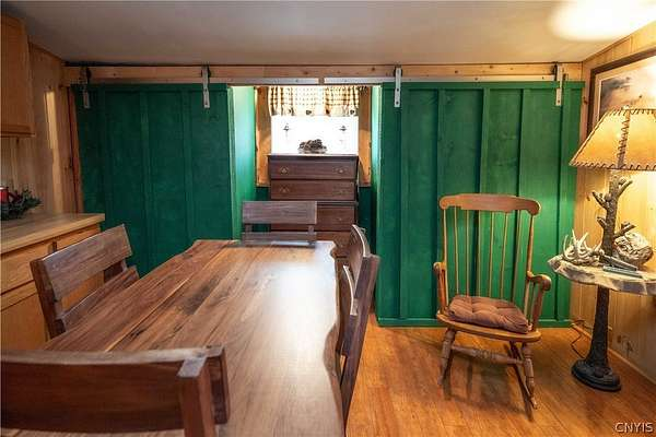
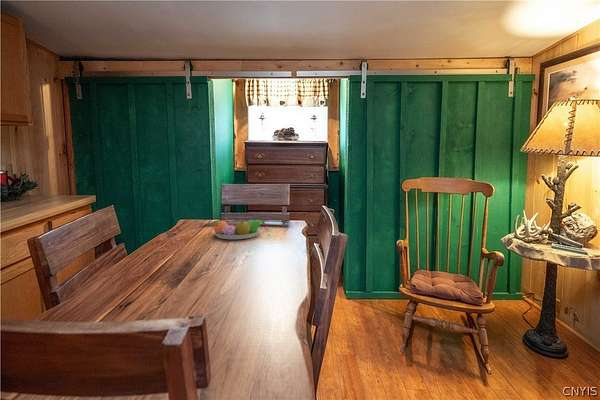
+ fruit bowl (238, 226)
